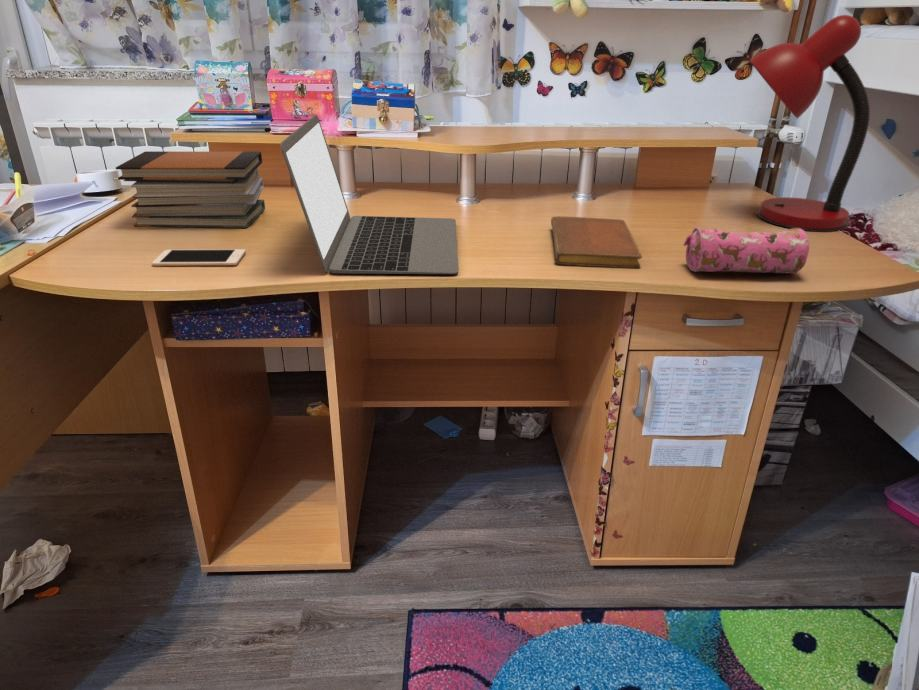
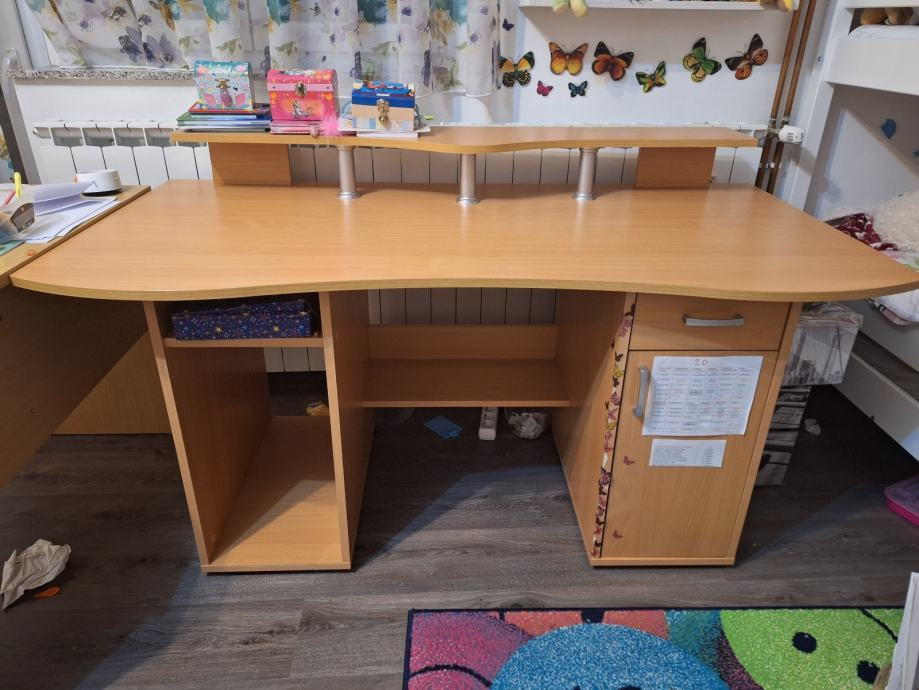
- laptop (381, 216)
- desk lamp (798, 117)
- notebook (592, 240)
- cell phone (200, 257)
- book stack (199, 188)
- pencil case (744, 250)
